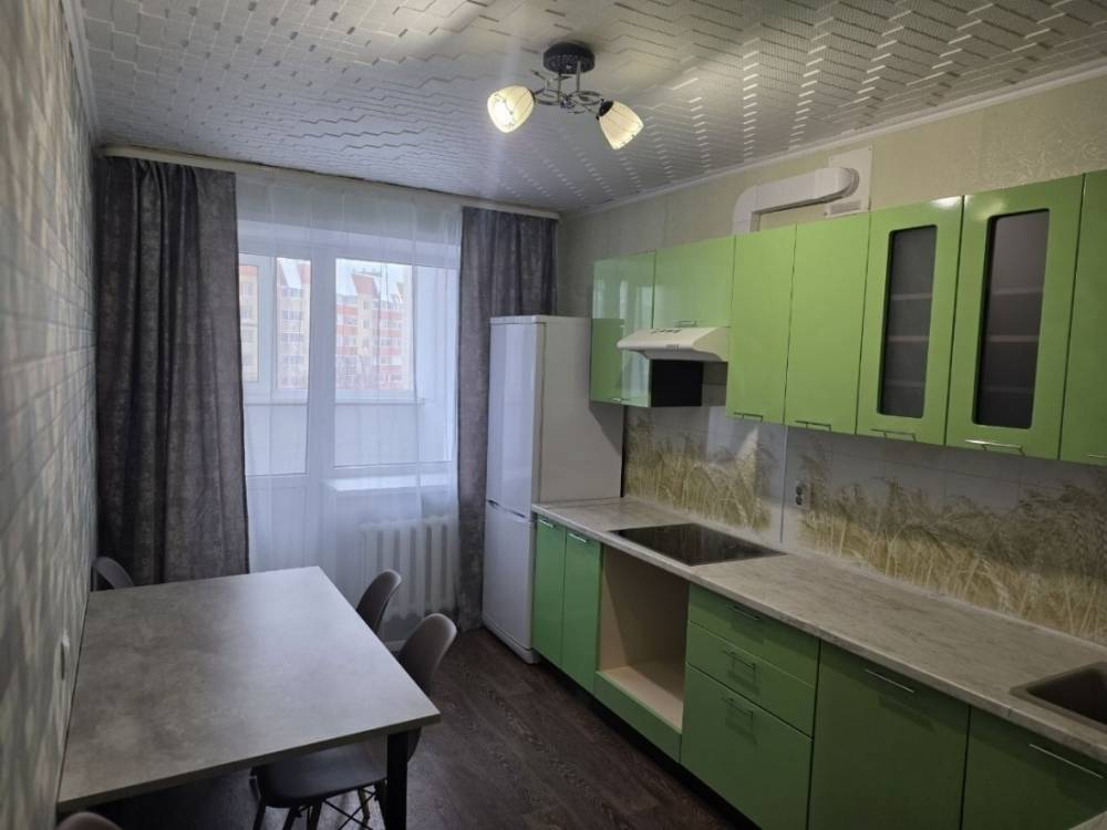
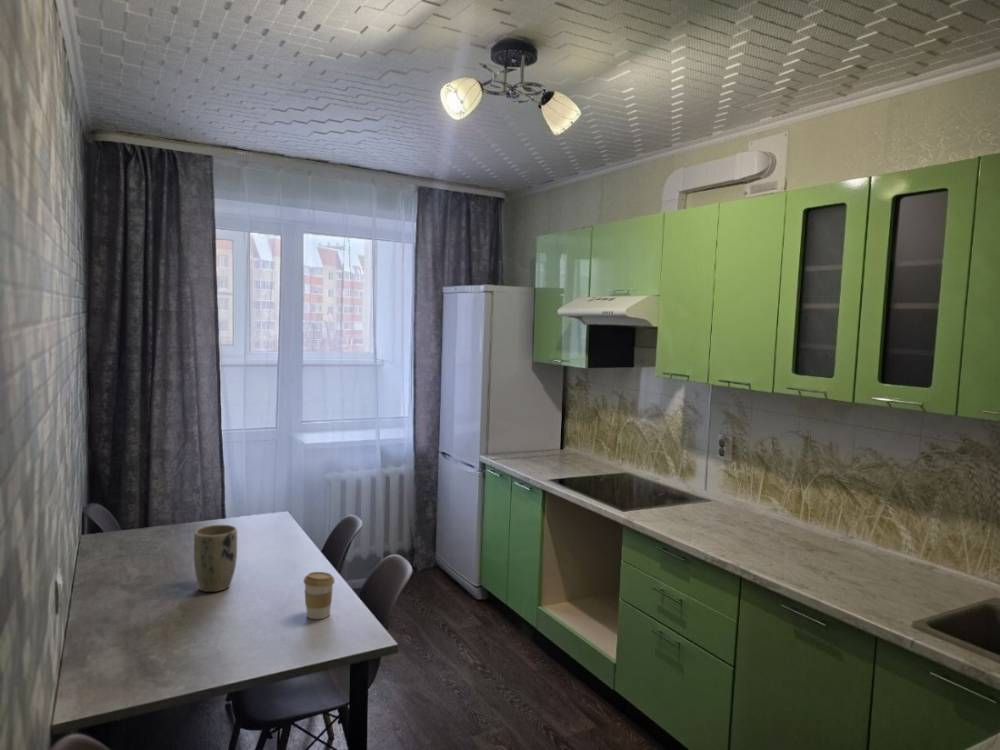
+ coffee cup (318, 594)
+ plant pot (215, 558)
